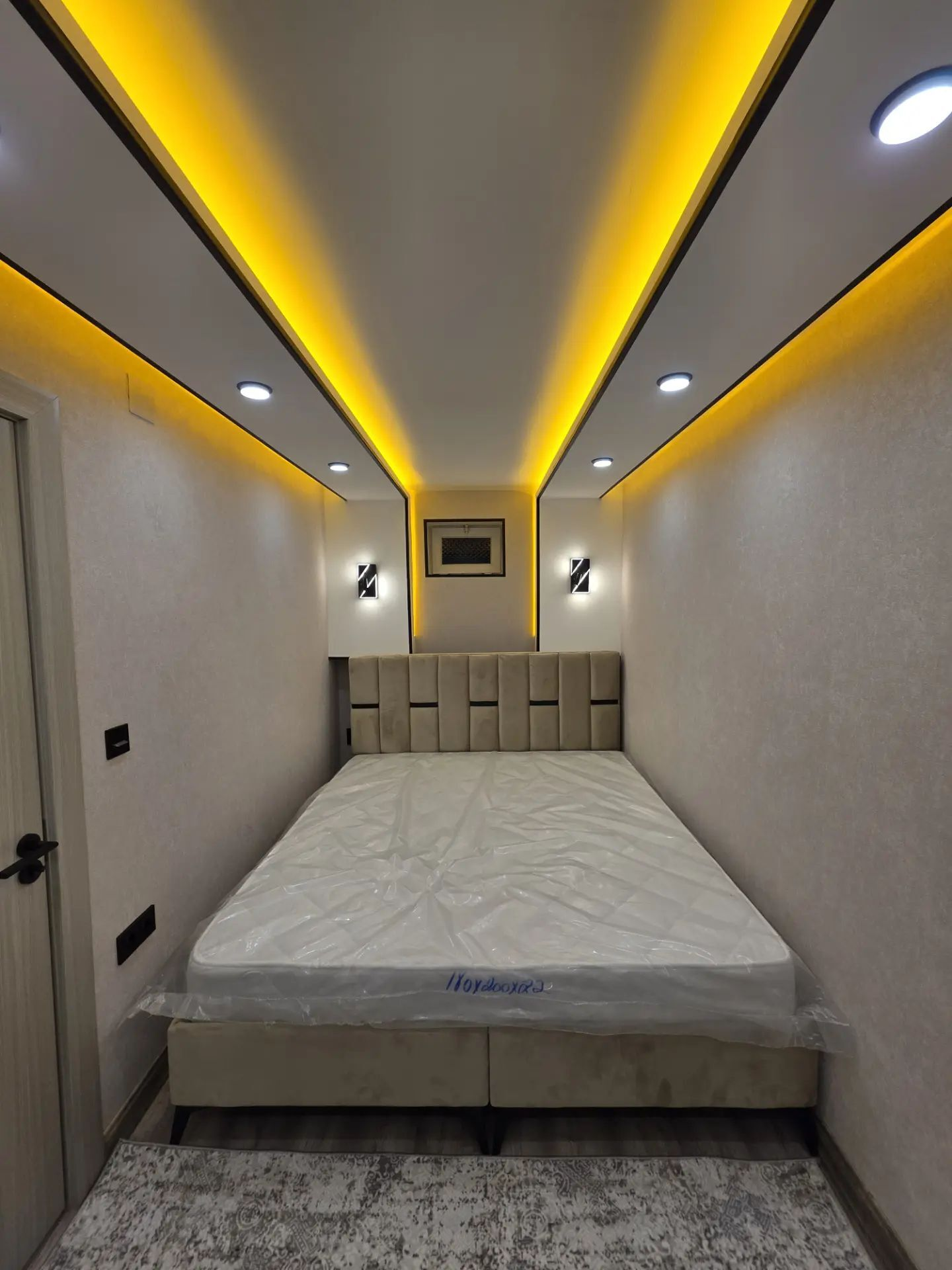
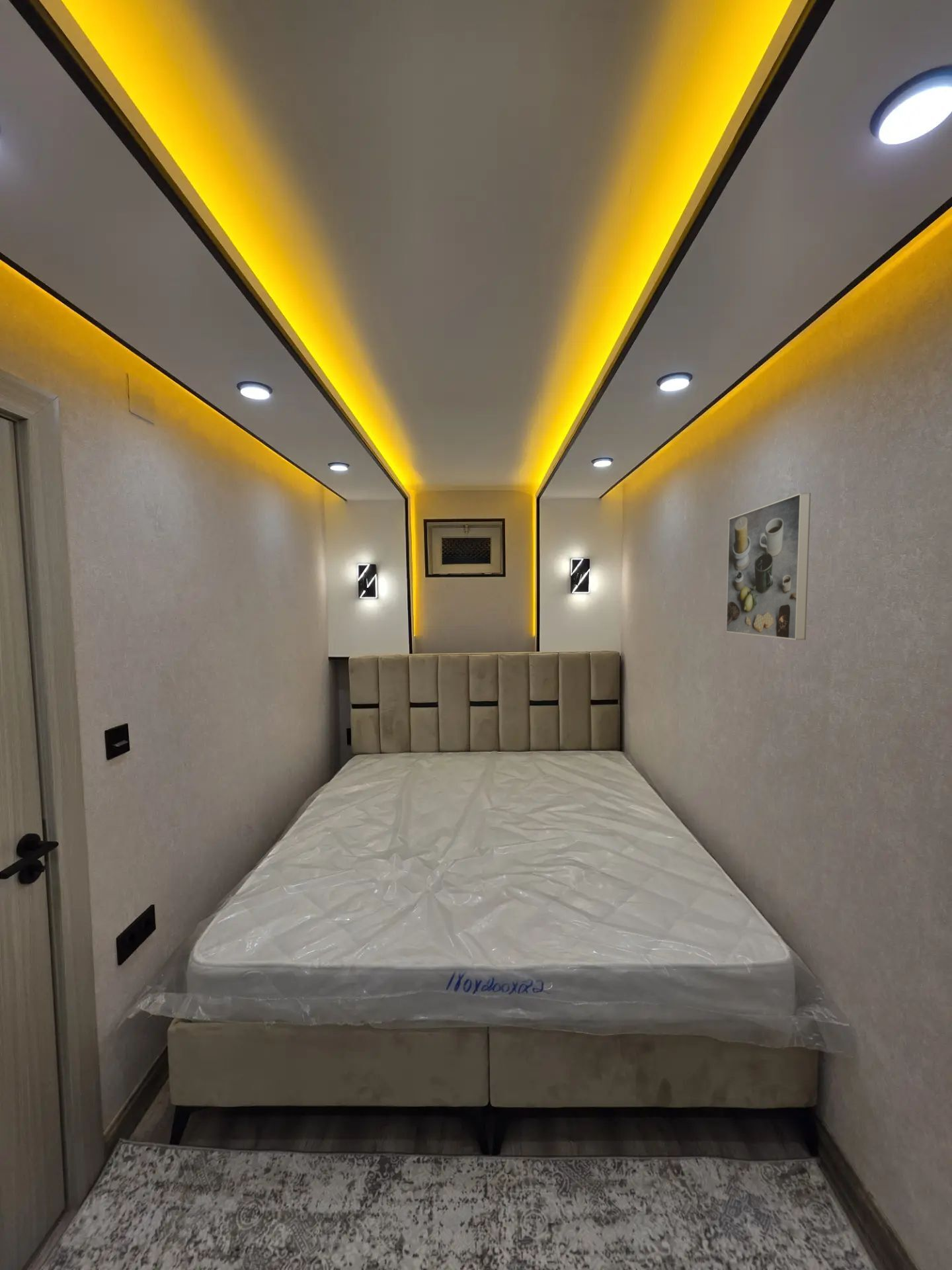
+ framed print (762, 572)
